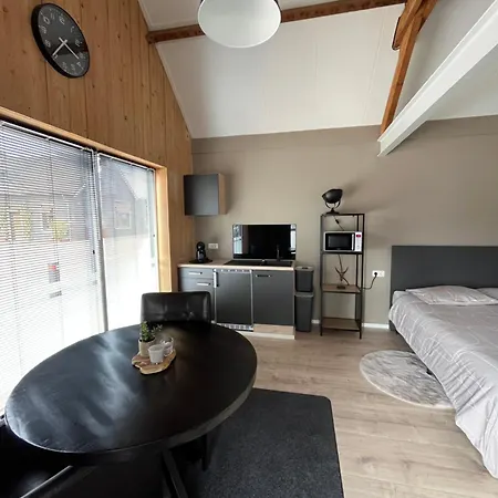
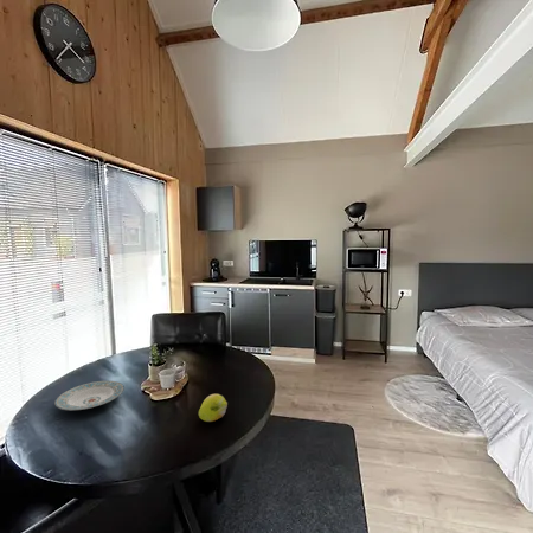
+ fruit (213, 407)
+ plate (91, 397)
